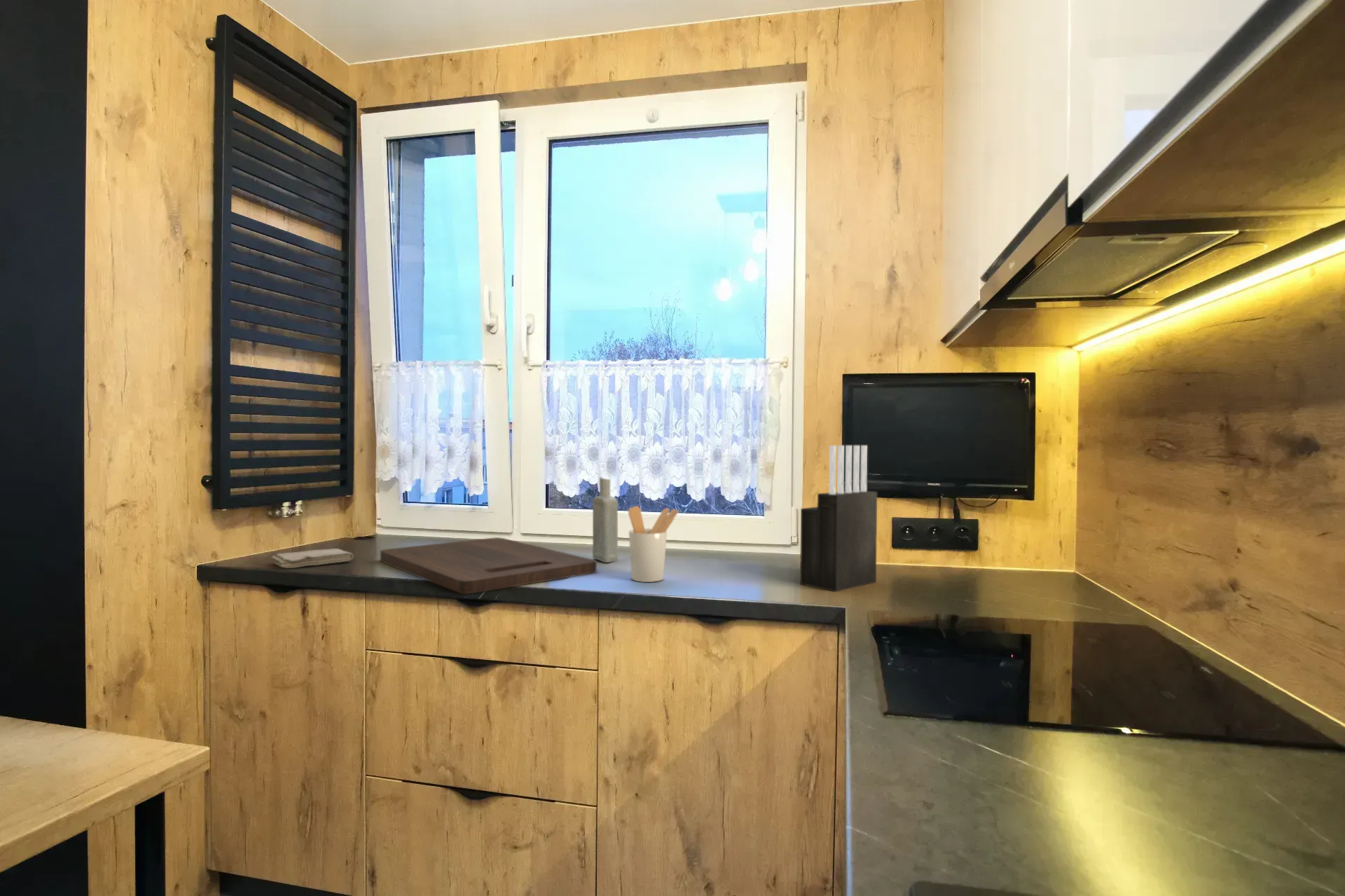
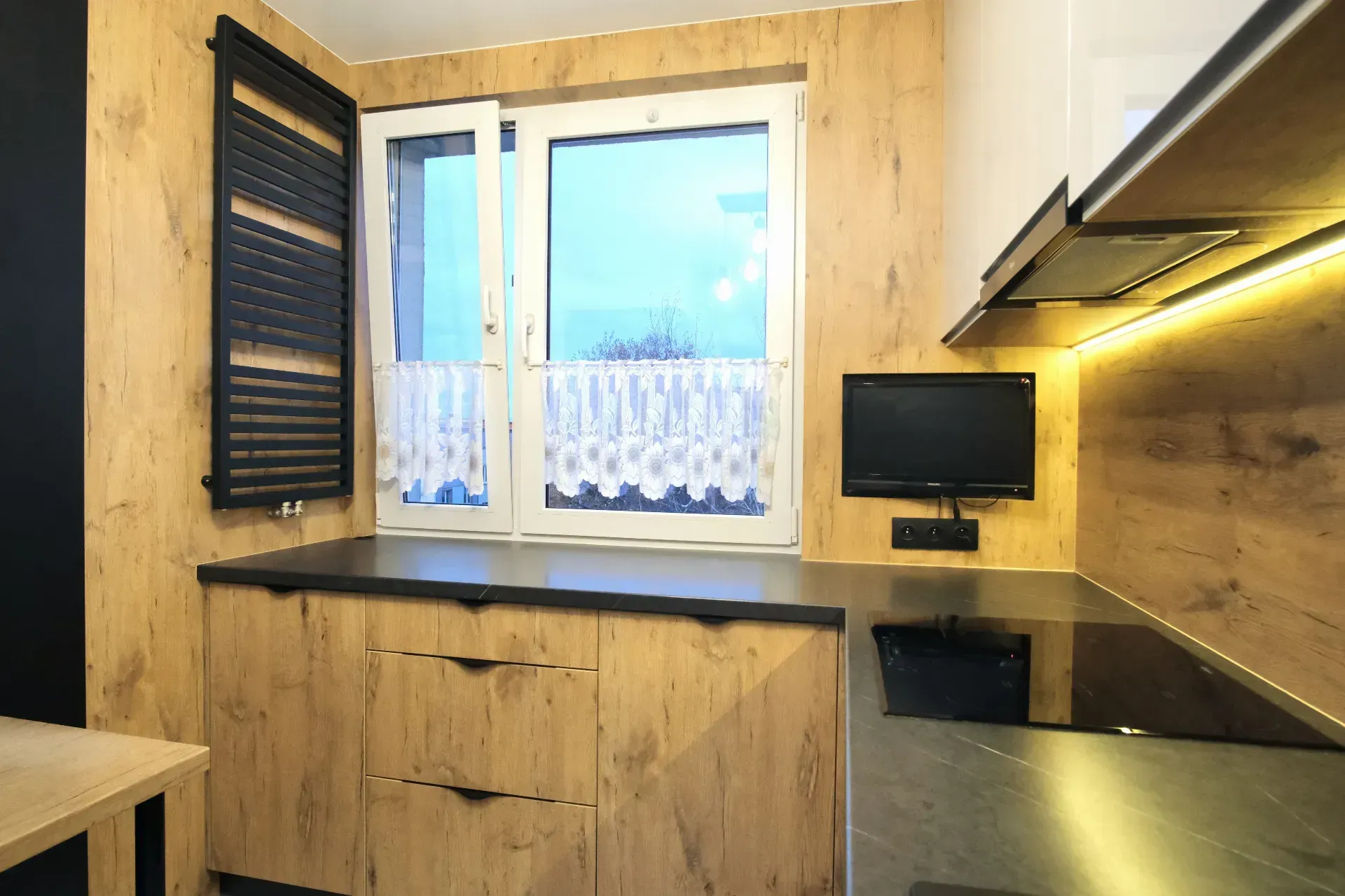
- utensil holder (654, 542)
- cutting board (484, 560)
- washcloth (312, 557)
- knife block (835, 514)
- bottle (605, 518)
